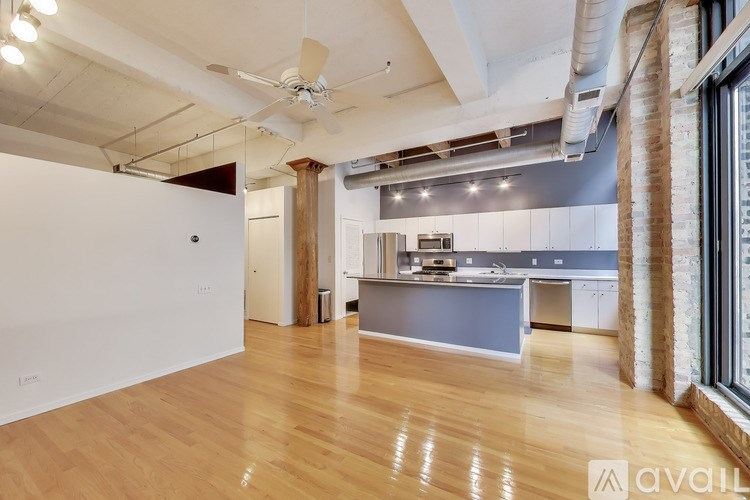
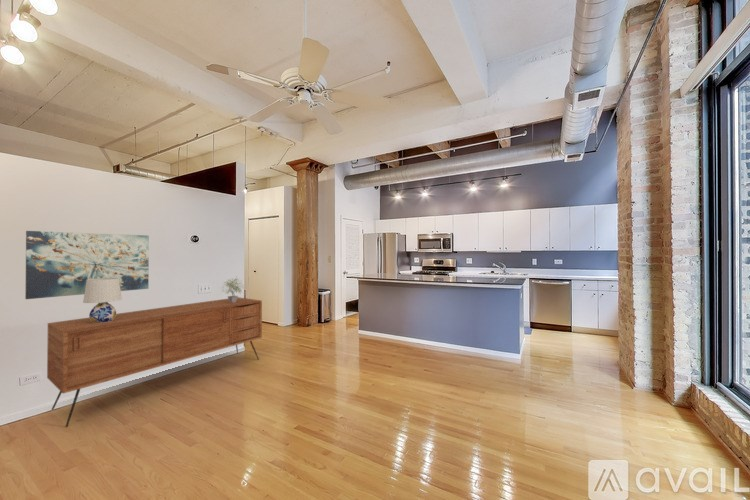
+ sideboard (174, 344)
+ table lamp (103, 299)
+ potted plant (232, 287)
+ wall art (94, 263)
